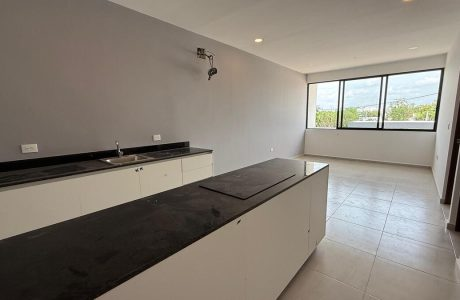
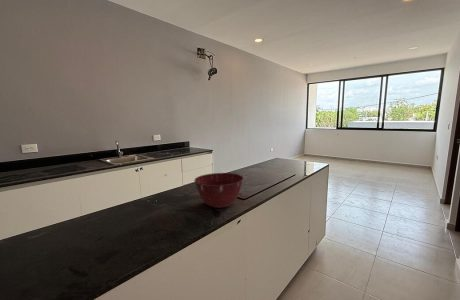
+ mixing bowl (219, 190)
